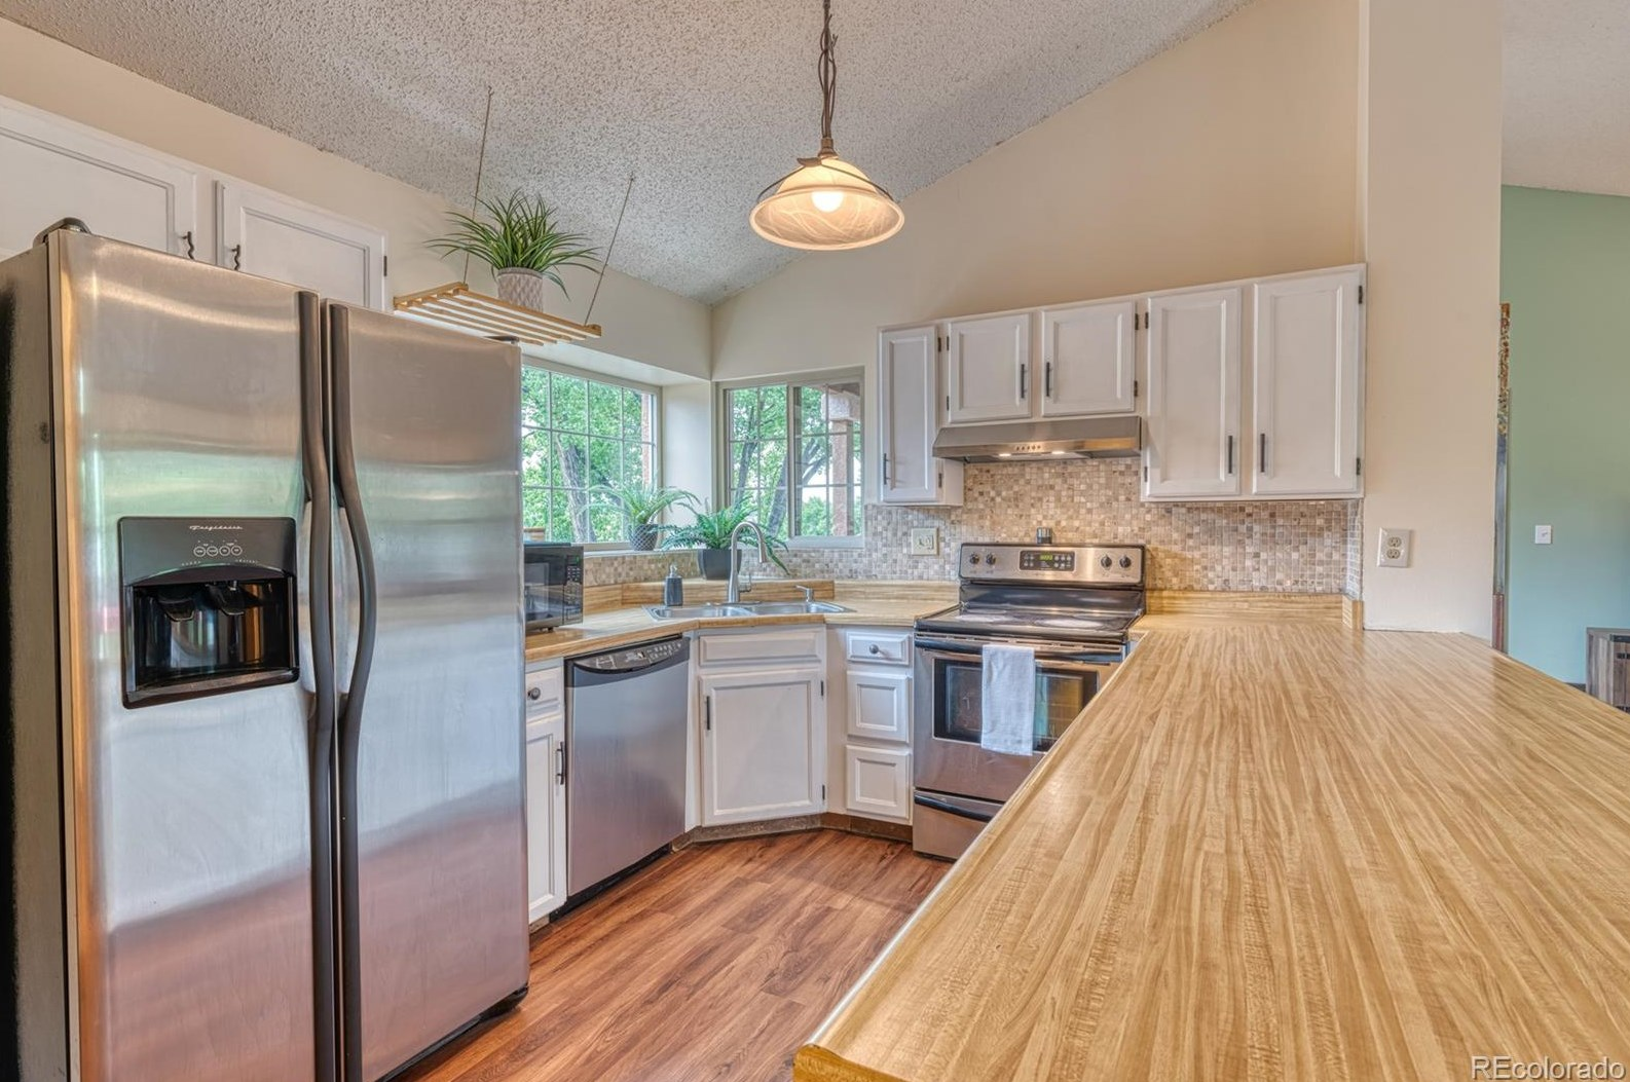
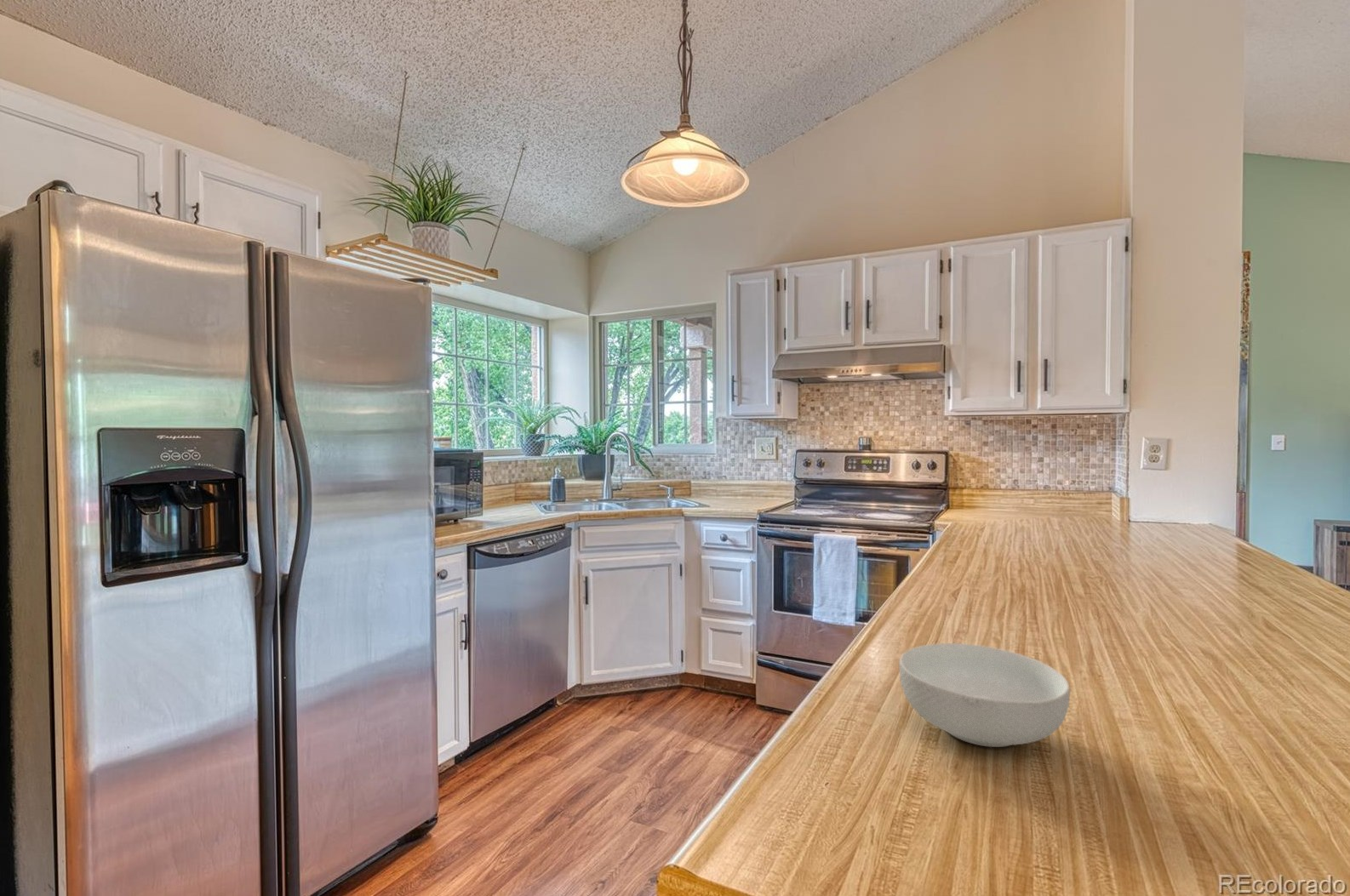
+ cereal bowl (979, 699)
